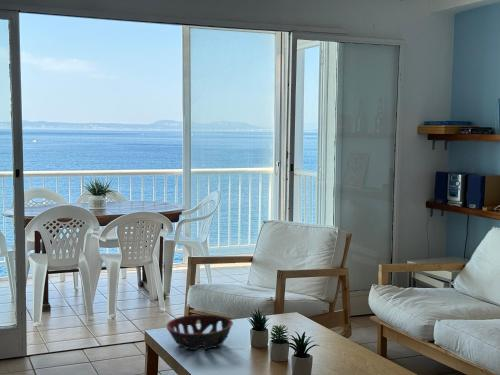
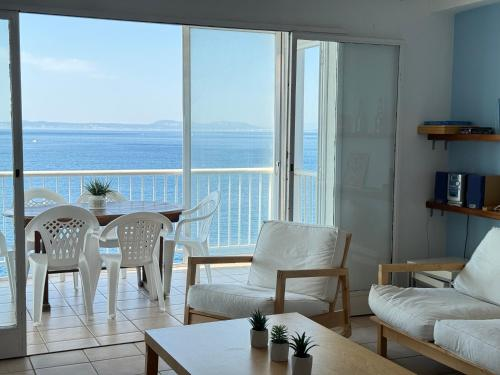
- decorative bowl (199, 333)
